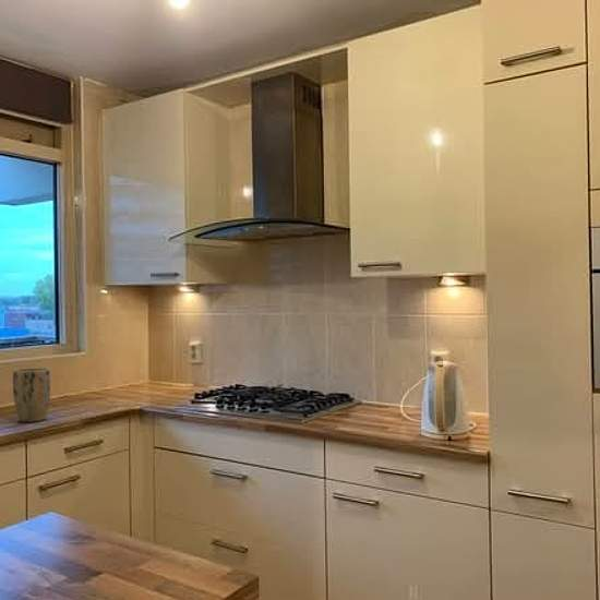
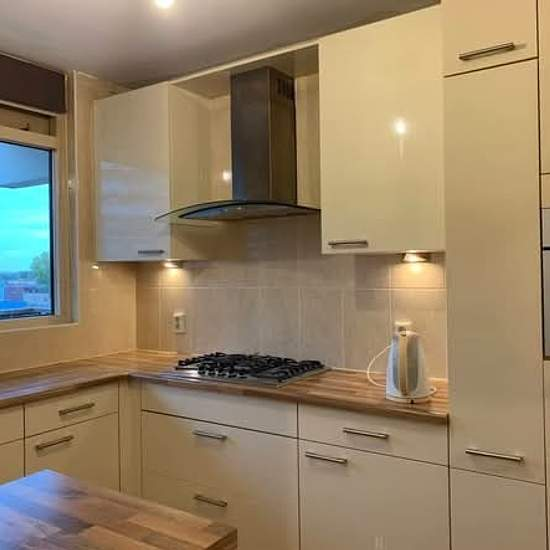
- plant pot (32, 394)
